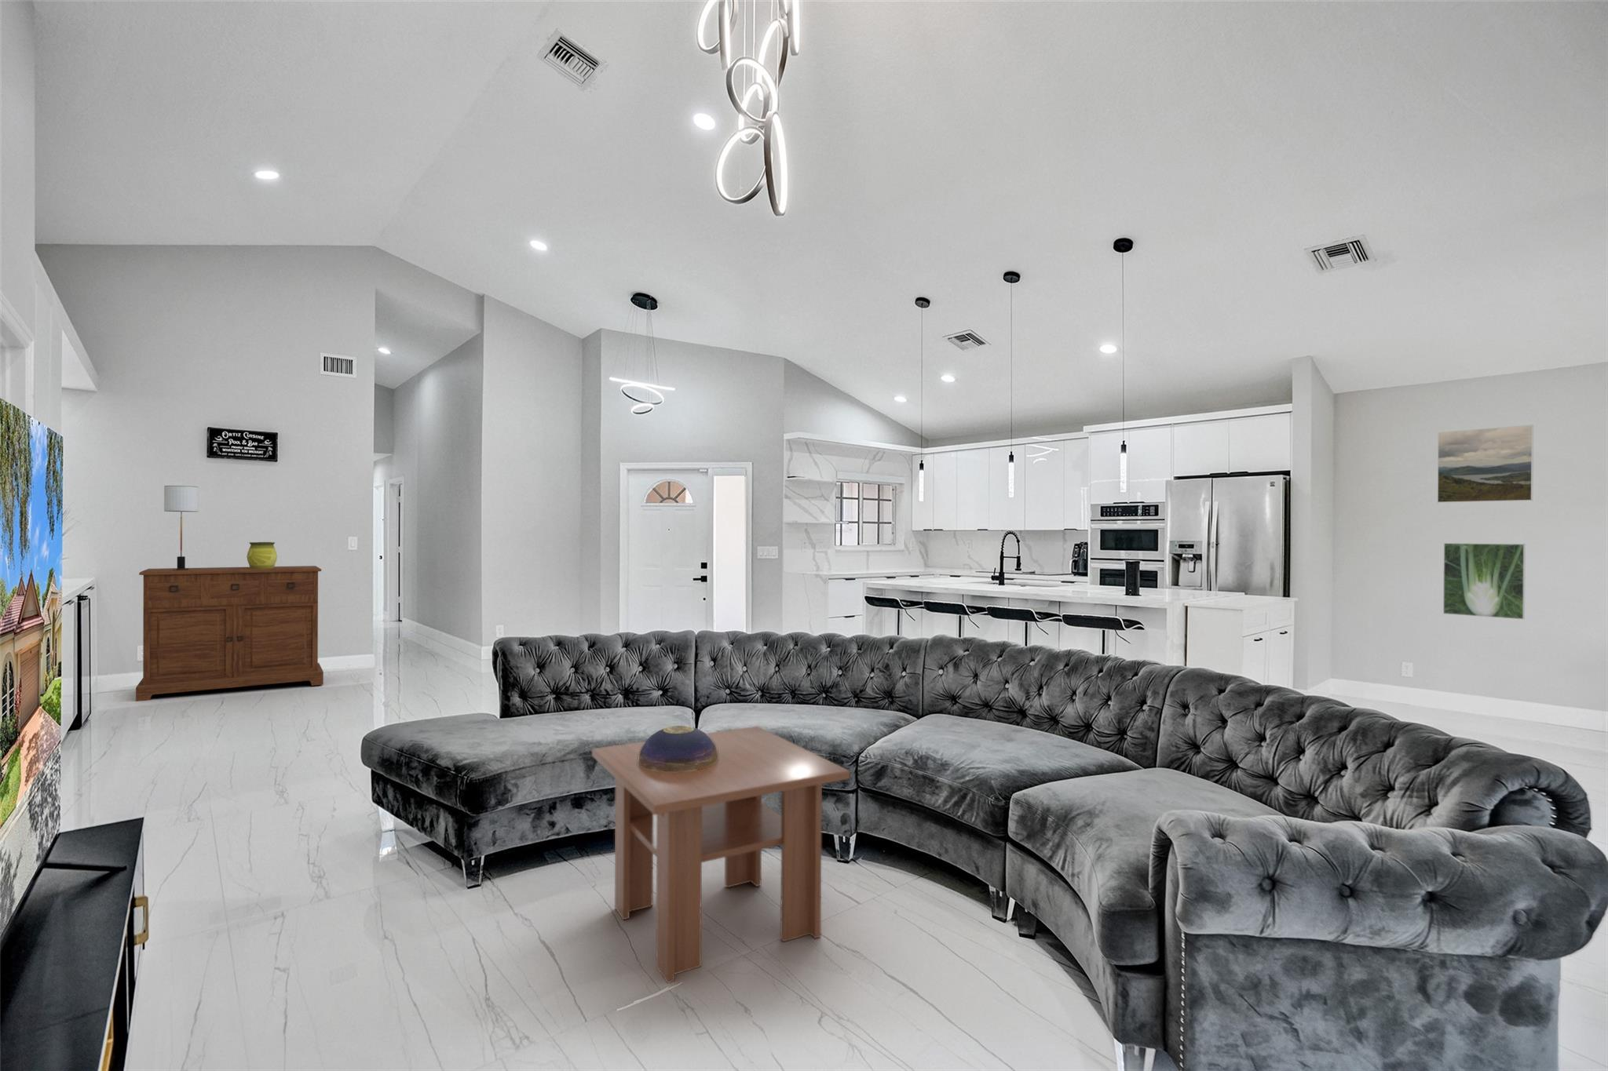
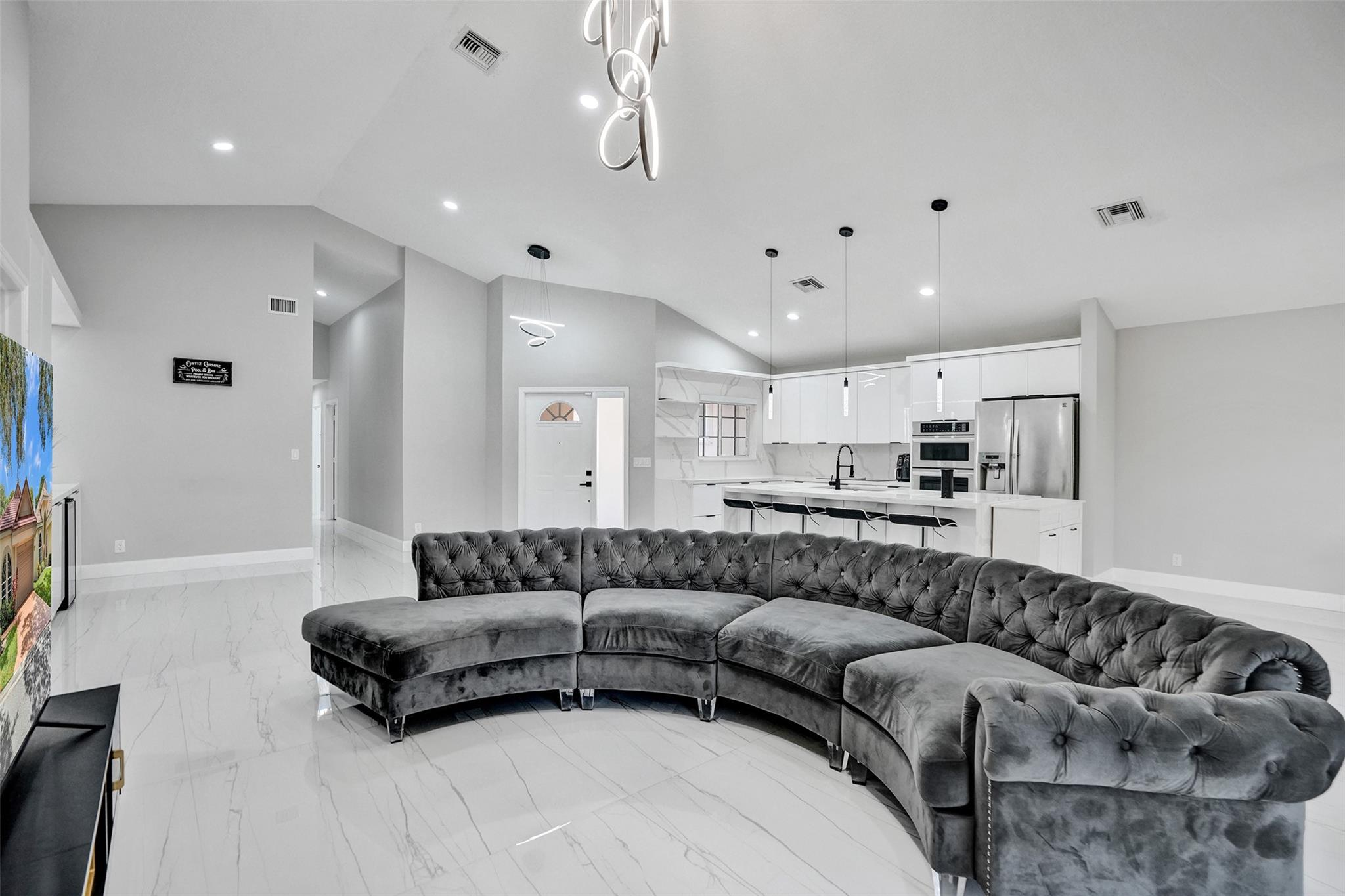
- sideboard (236, 628)
- decorative vase (262, 555)
- decorative bowl (678, 742)
- coffee table (715, 840)
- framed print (1482, 580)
- table lamp (181, 527)
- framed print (1484, 465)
